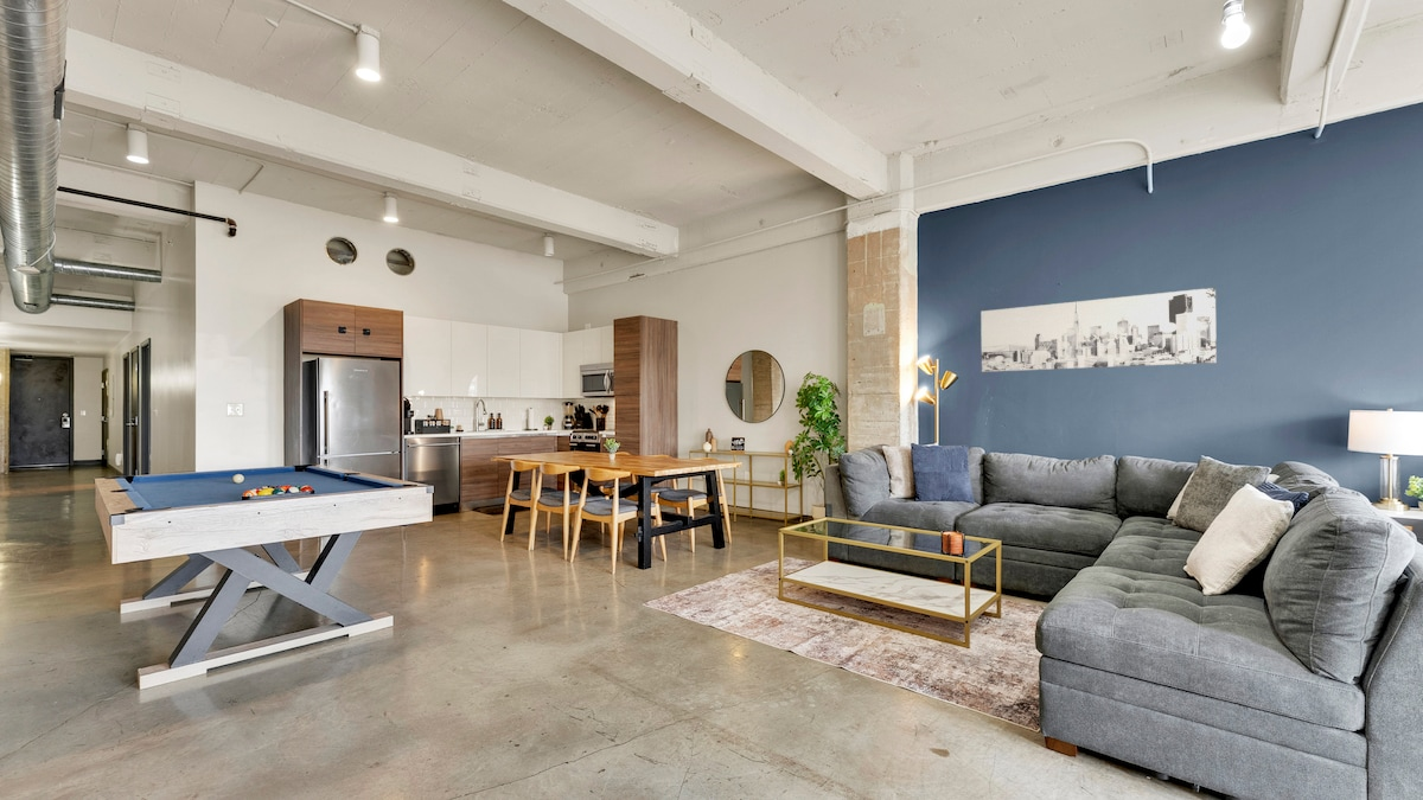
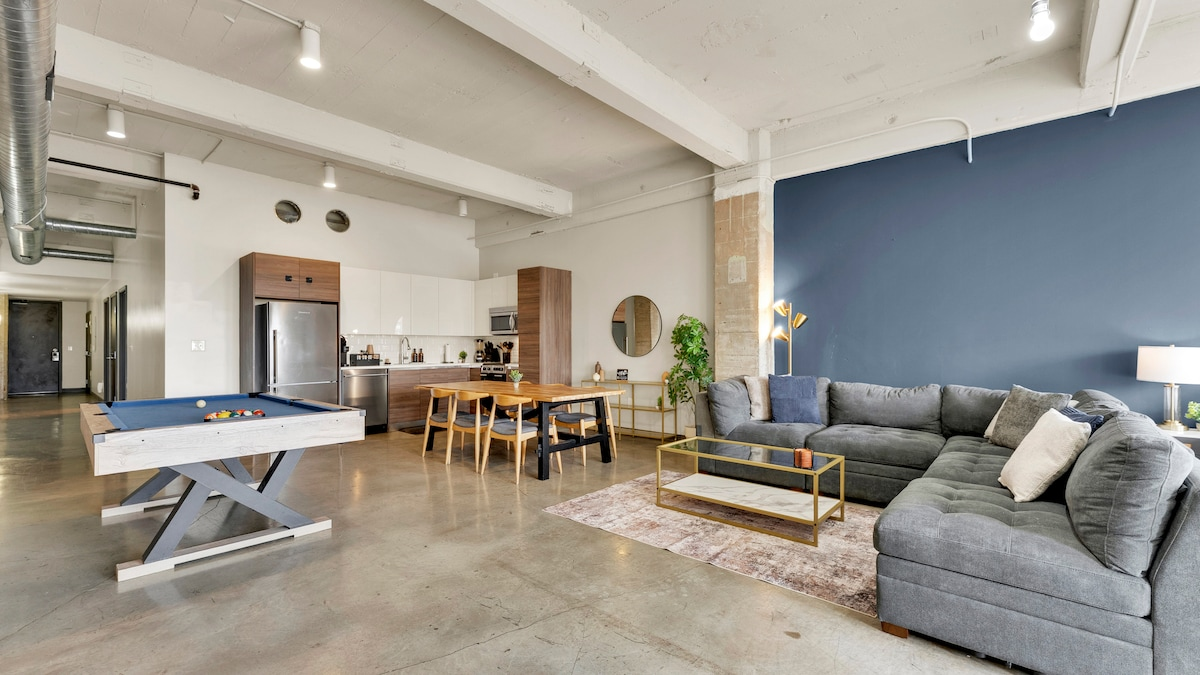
- wall art (1086, 334)
